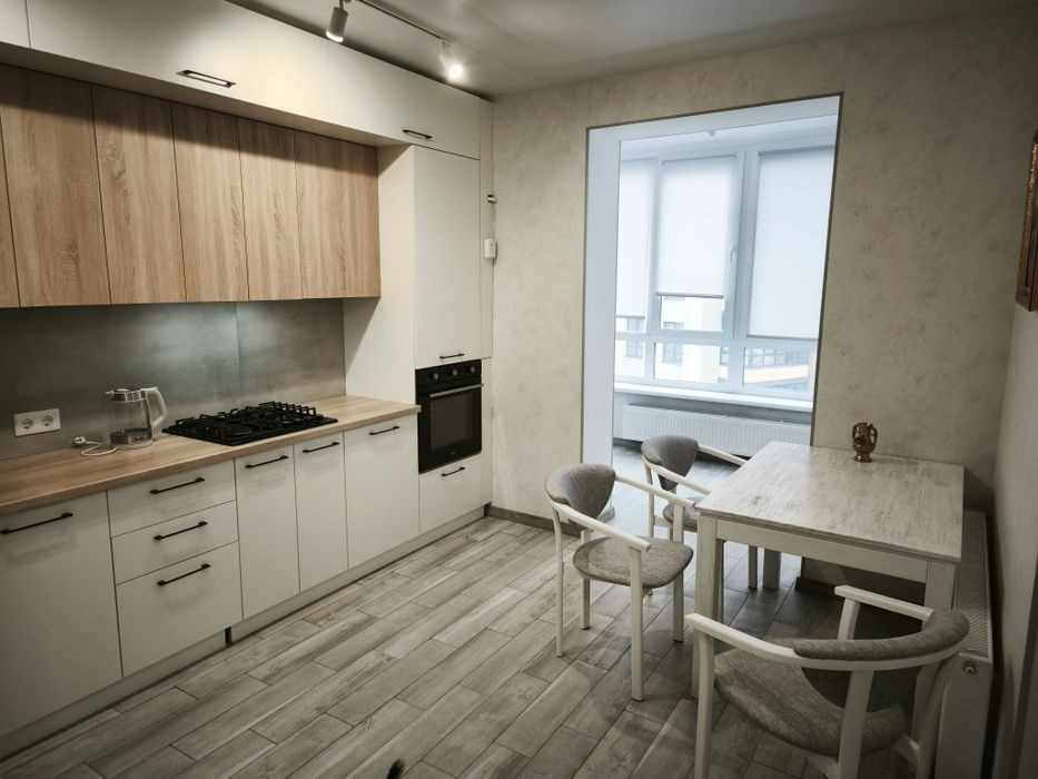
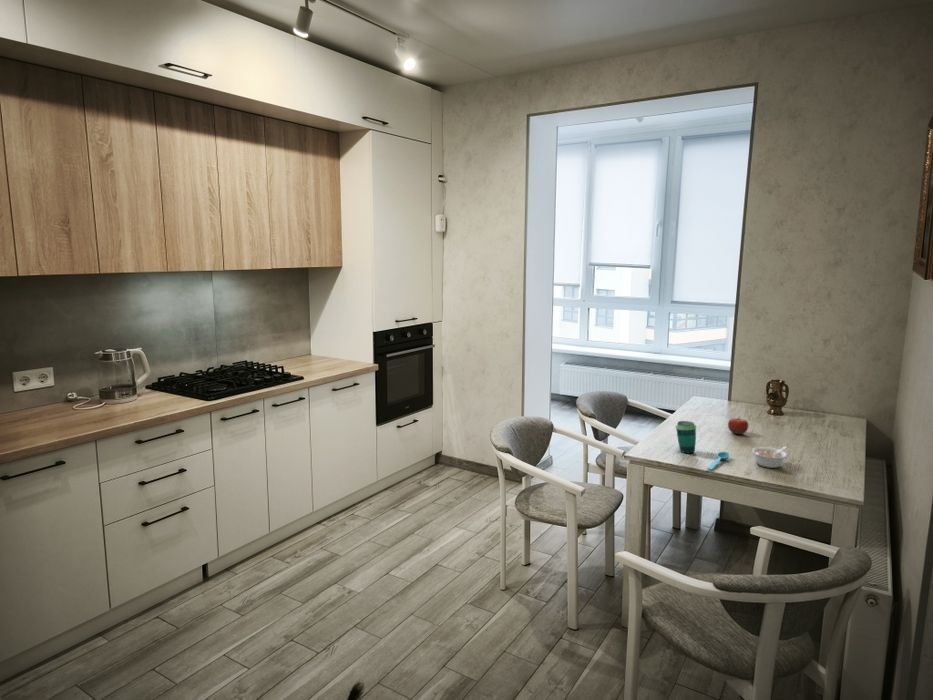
+ cup (685, 437)
+ fruit (738, 424)
+ spoon (717, 460)
+ legume (769, 456)
